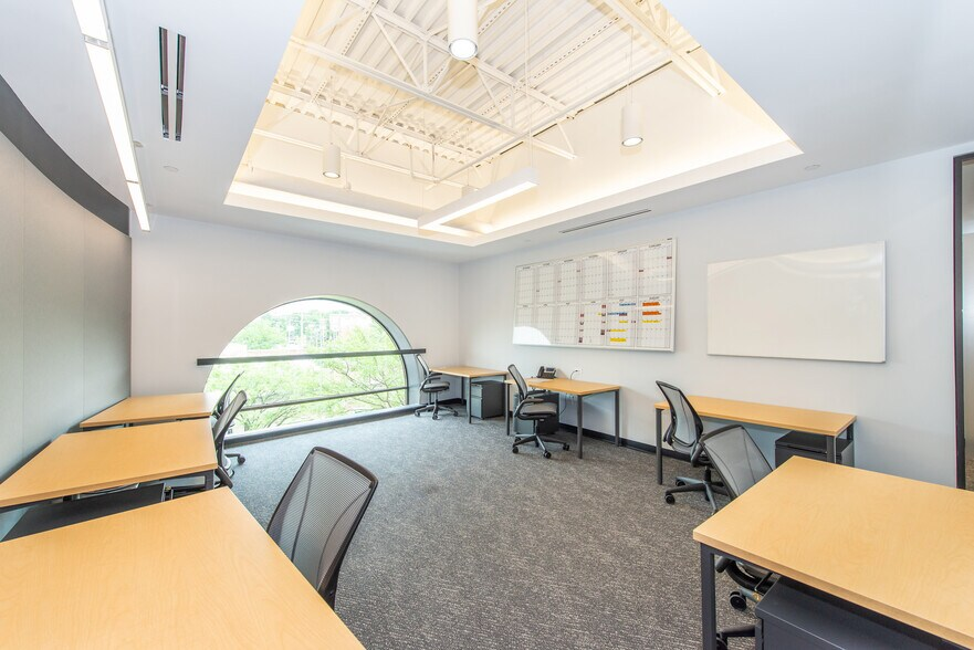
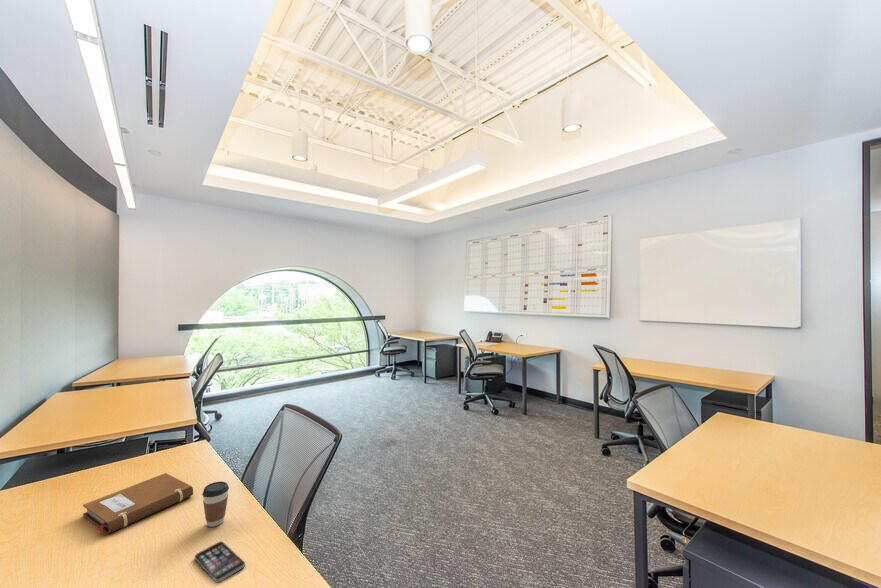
+ smartphone (219, 560)
+ notebook (138, 501)
+ coffee cup (215, 504)
